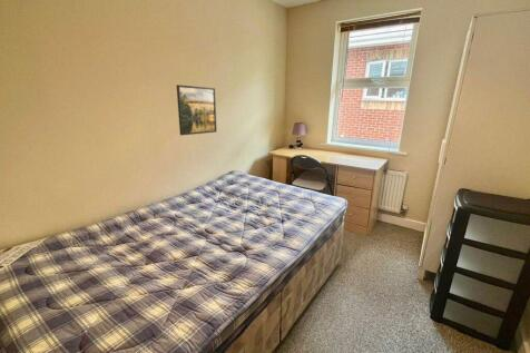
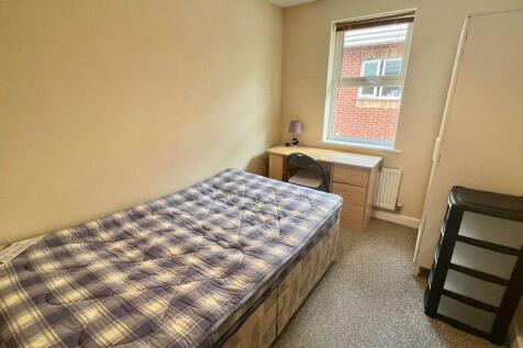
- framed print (198, 110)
